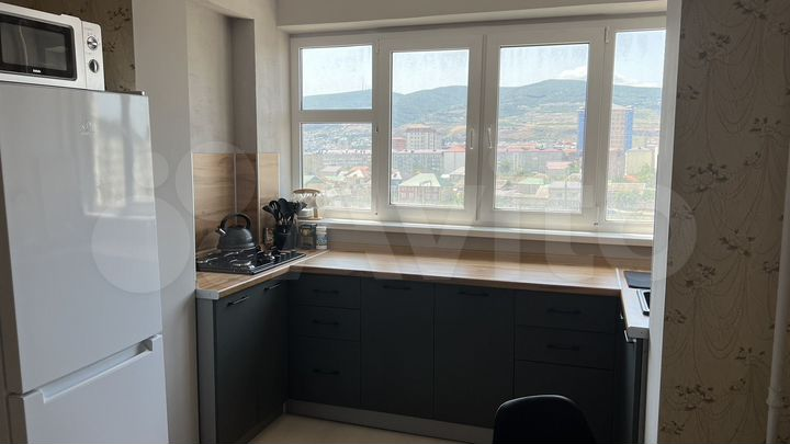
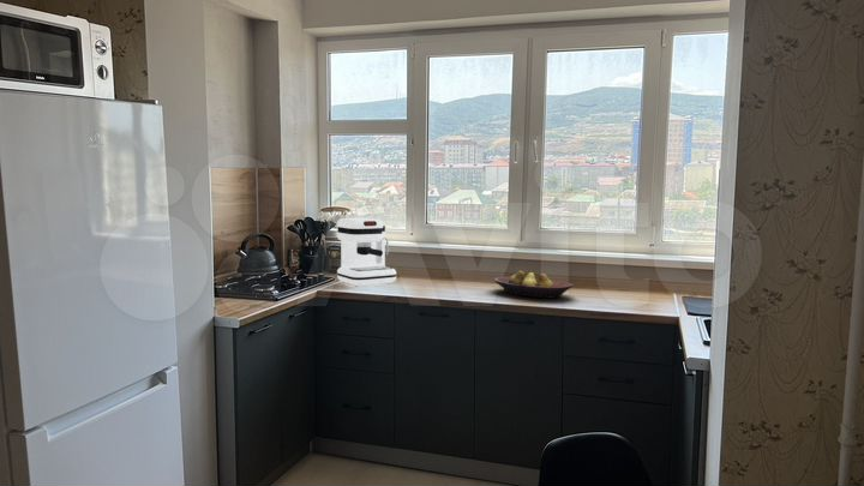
+ coffee maker (366, 251)
+ fruit bowl (532, 283)
